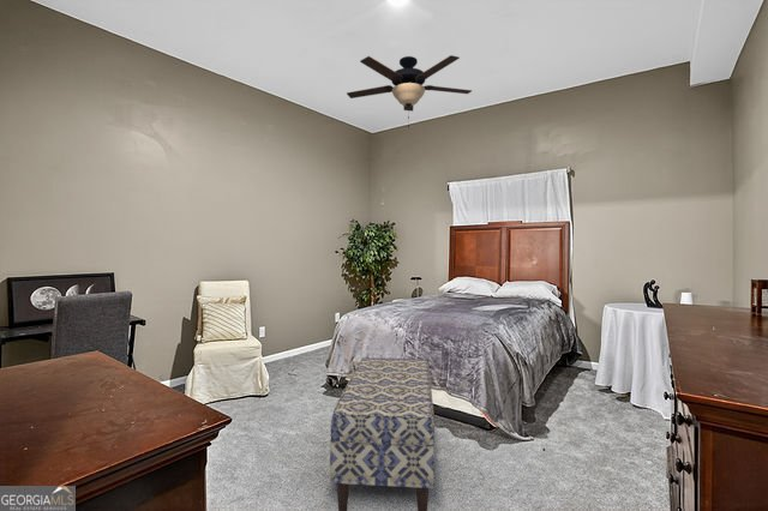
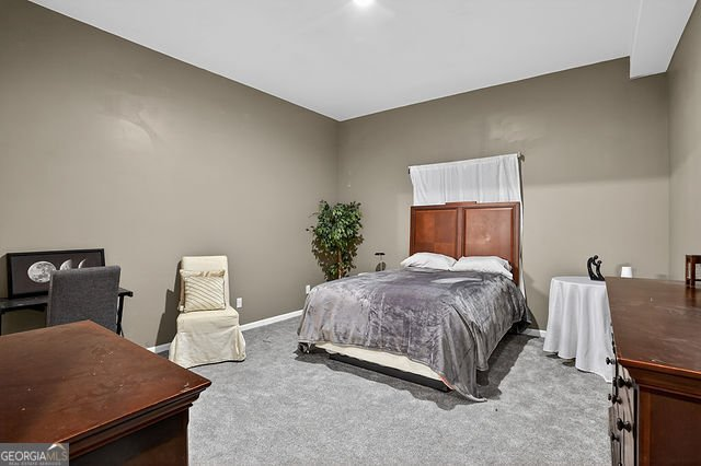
- bench (389, 420)
- ceiling fan (408, 95)
